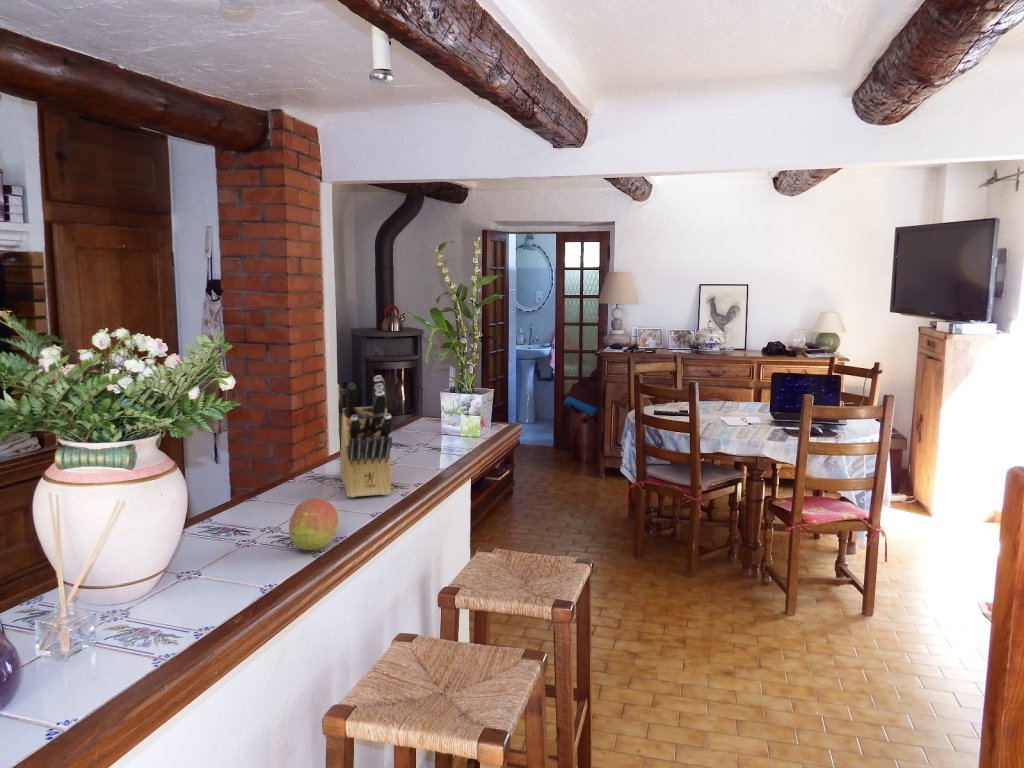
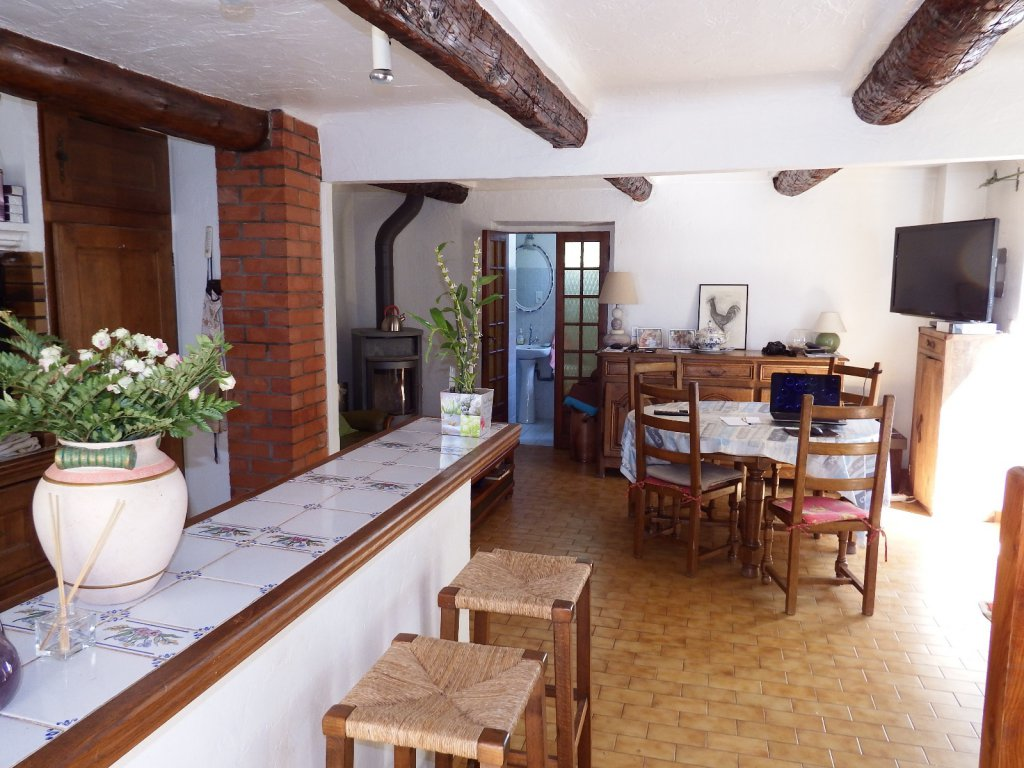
- knife block (365, 430)
- fruit (313, 524)
